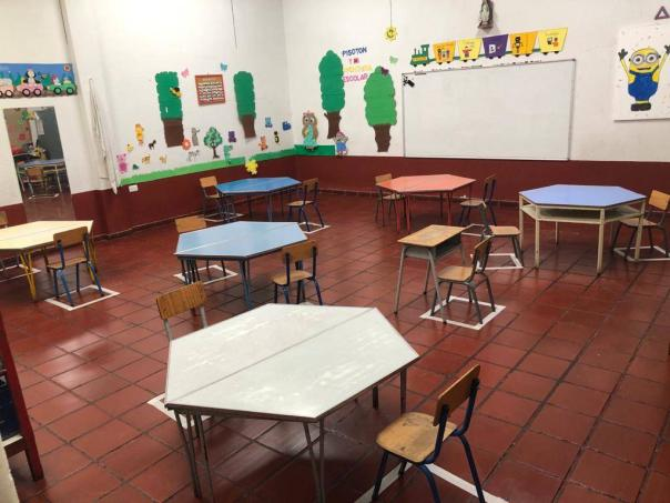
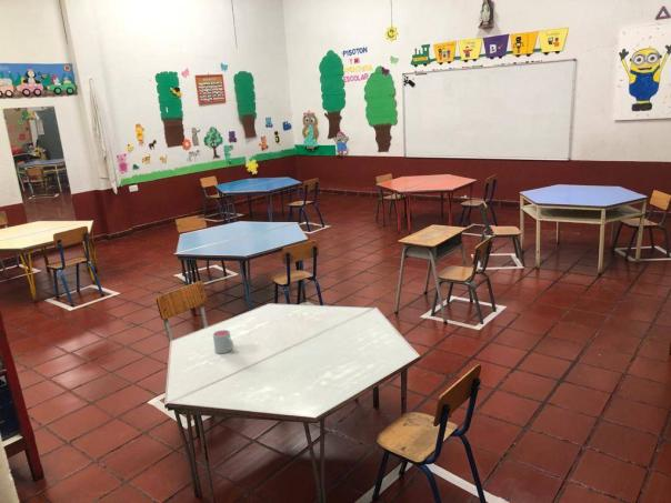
+ mug (224, 342)
